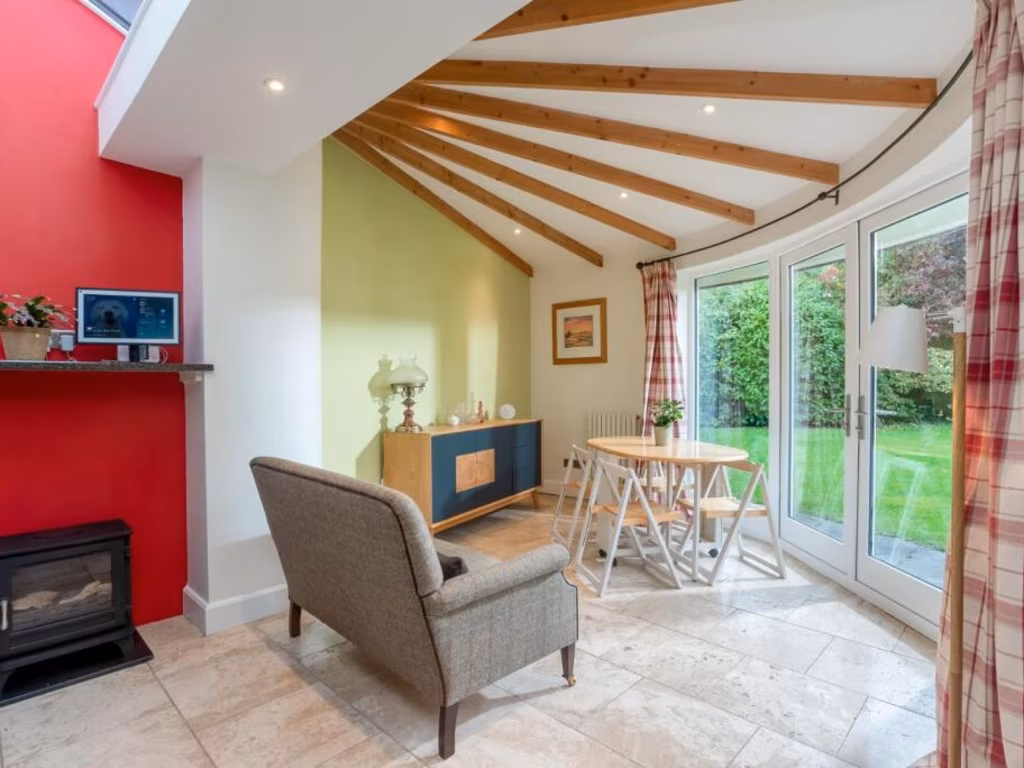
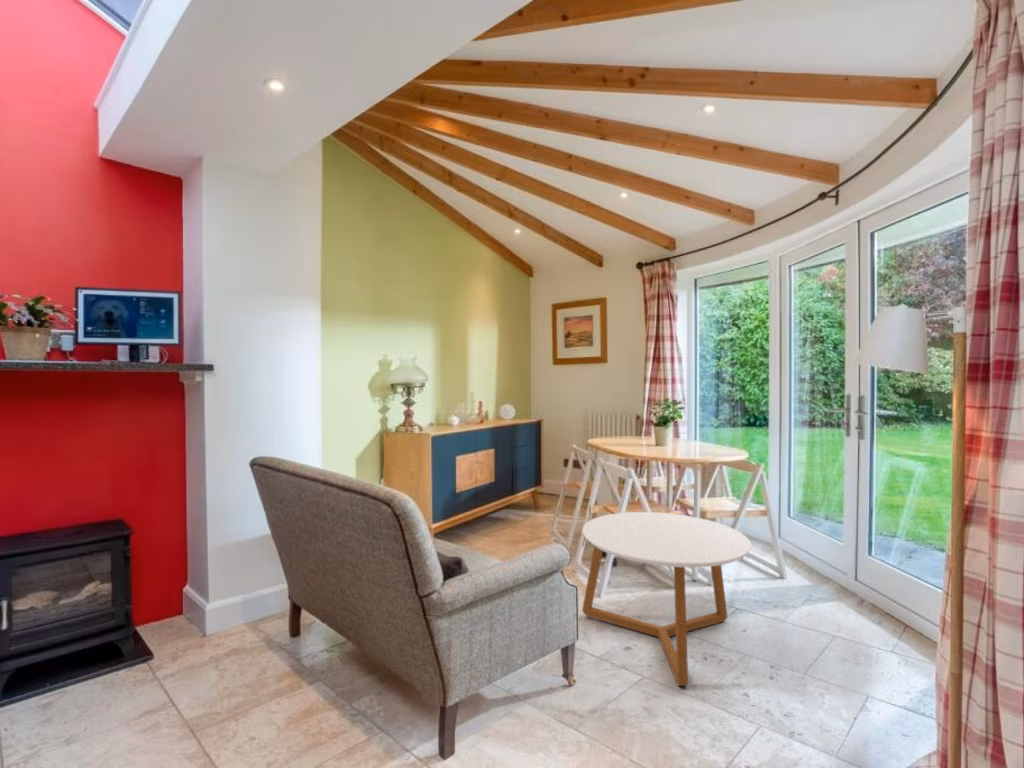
+ coffee table (674, 586)
